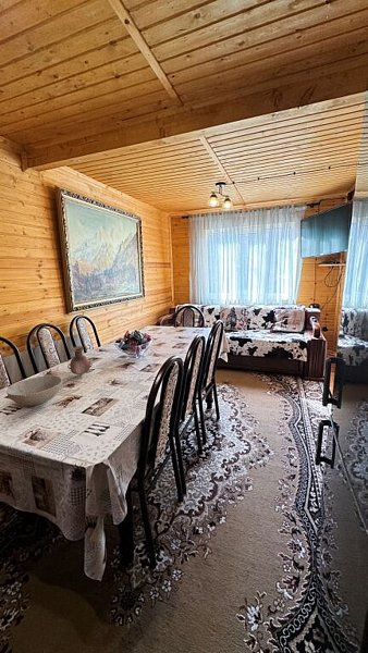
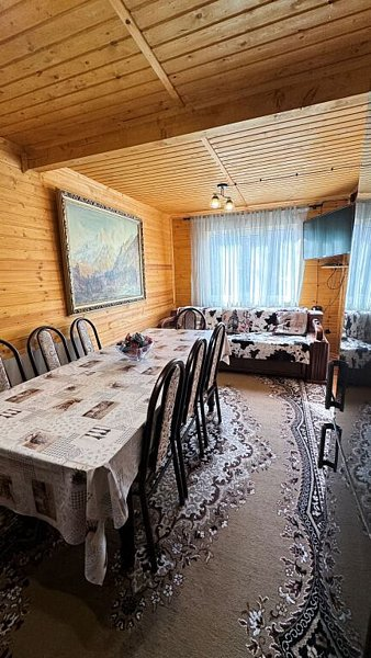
- vase (79, 360)
- bowl (36, 392)
